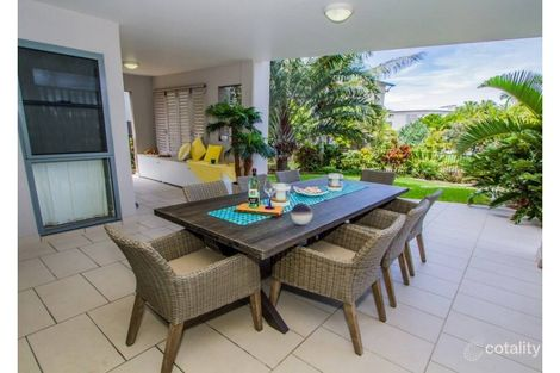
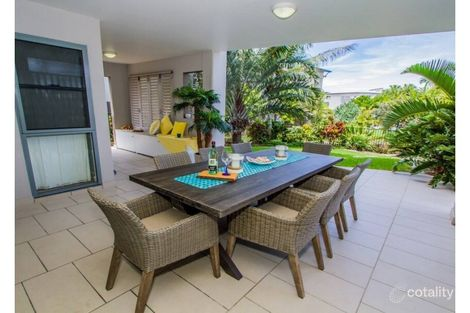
- speaker (301, 213)
